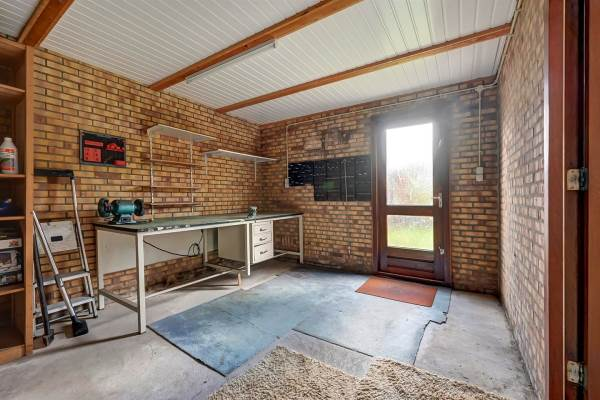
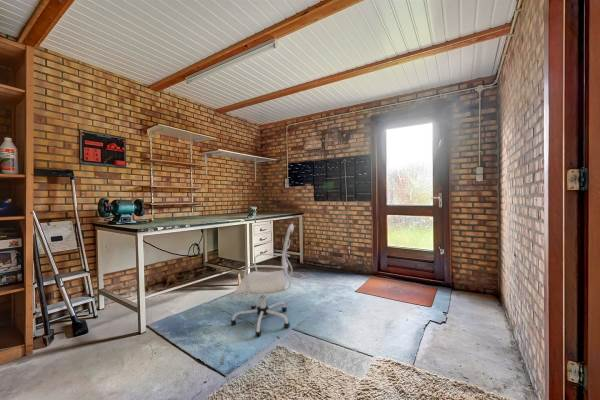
+ office chair (263, 273)
